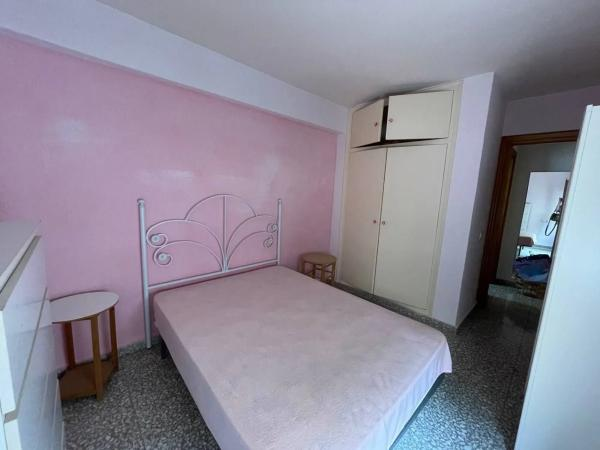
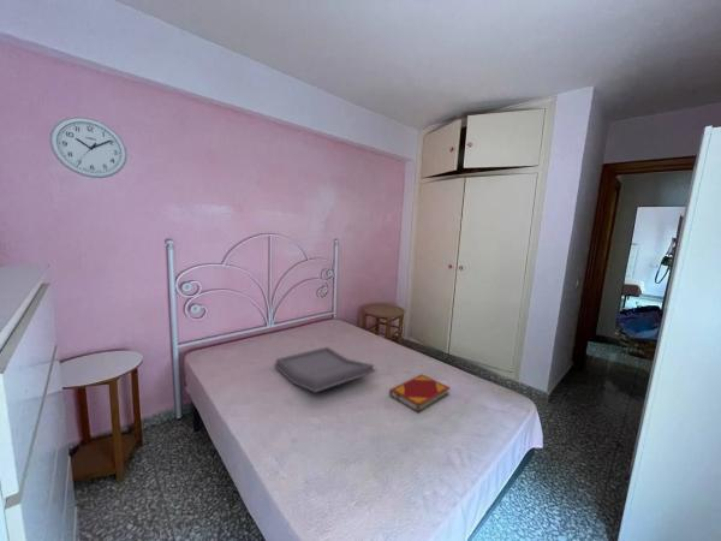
+ serving tray (322, 367)
+ hardback book (419, 391)
+ wall clock (90, 148)
